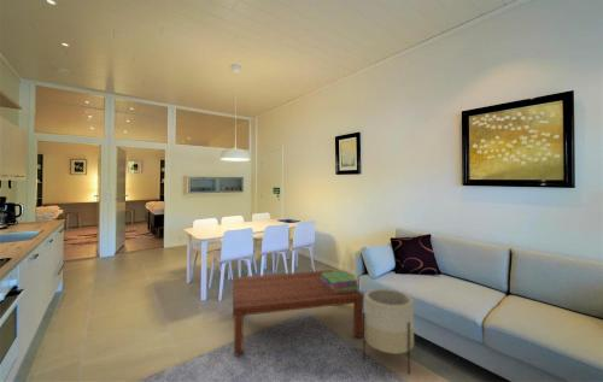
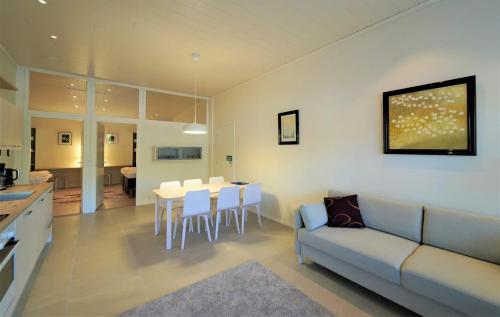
- stack of books (339, 280)
- coffee table (292, 304)
- planter (388, 328)
